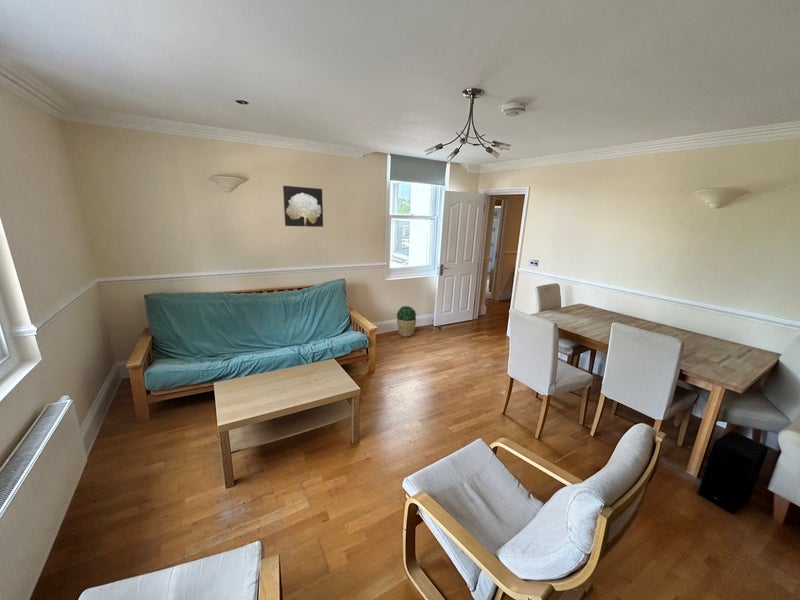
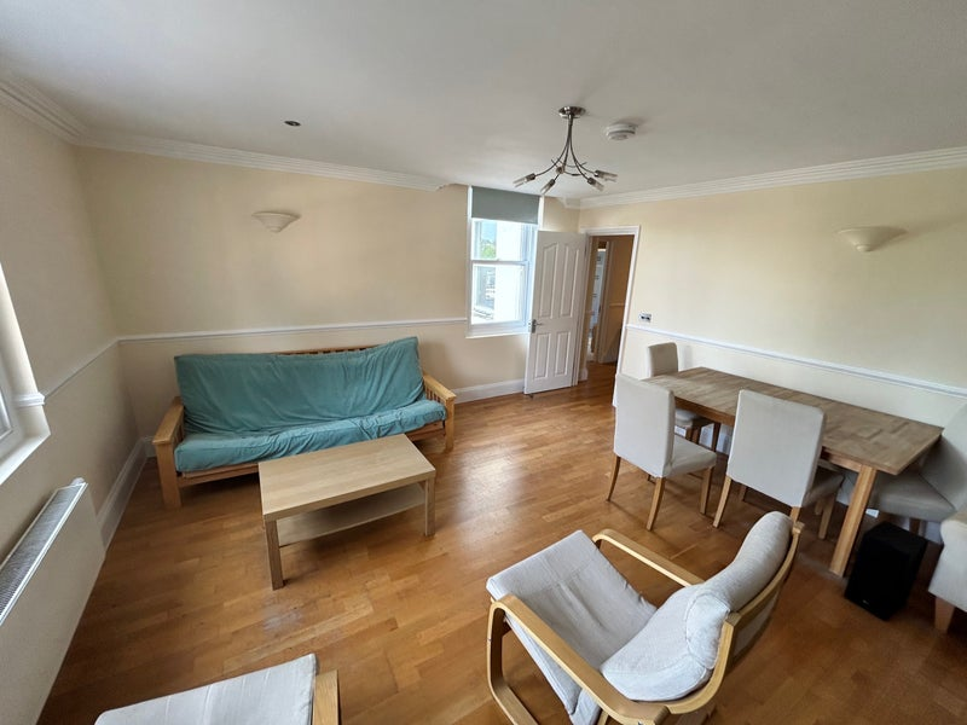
- wall art (303, 207)
- potted plant (406, 320)
